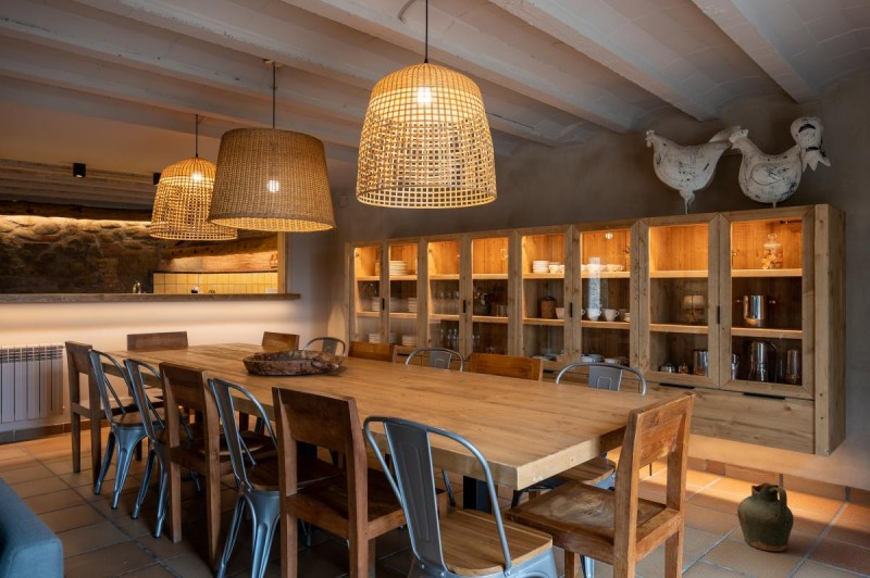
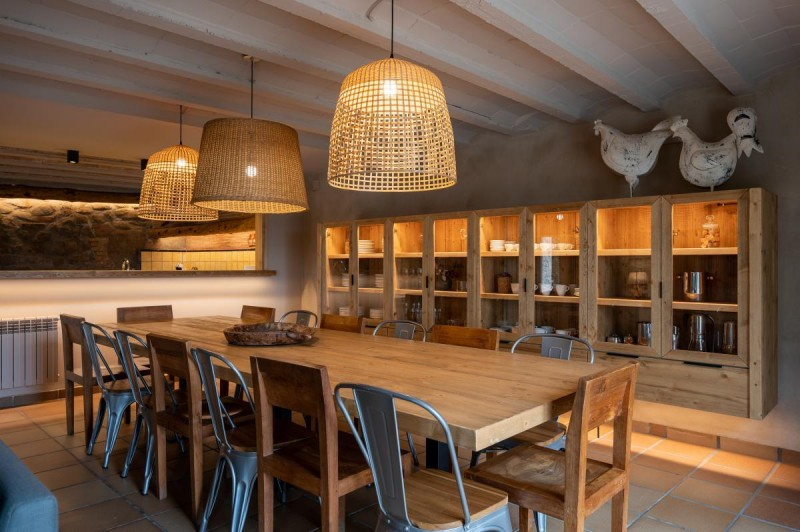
- ceramic jug (765, 512)
